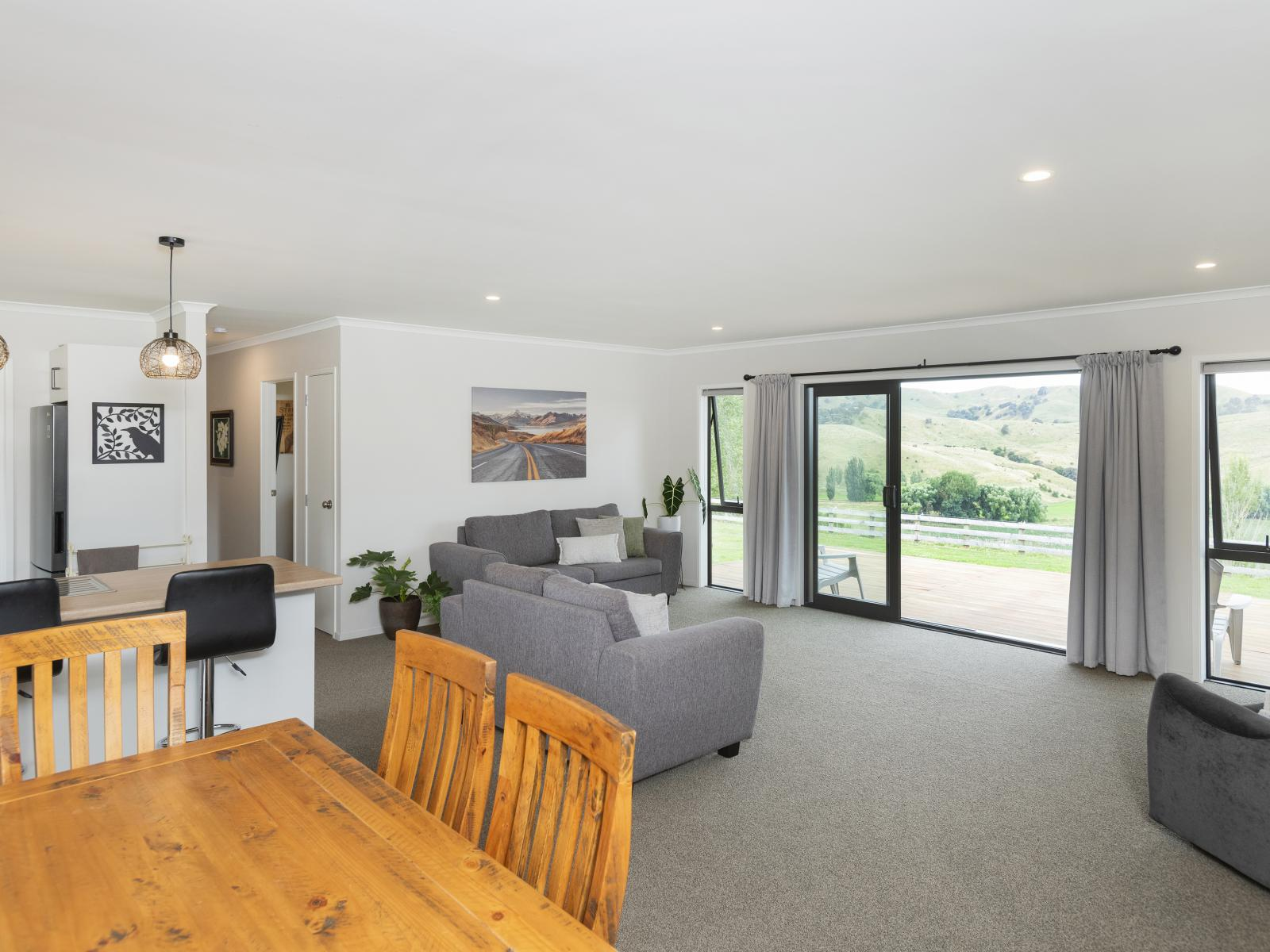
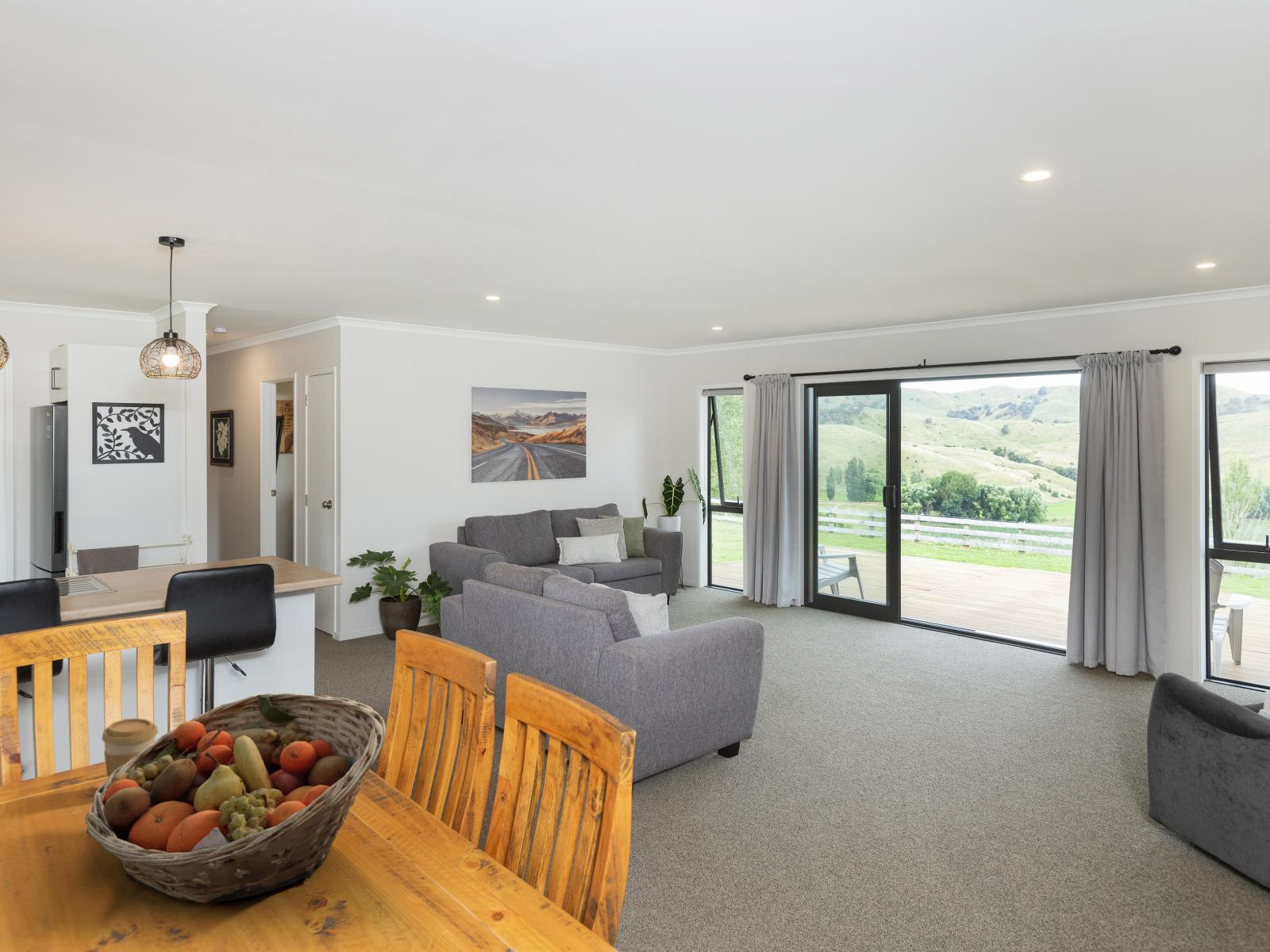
+ coffee cup (130, 755)
+ fruit basket (244, 786)
